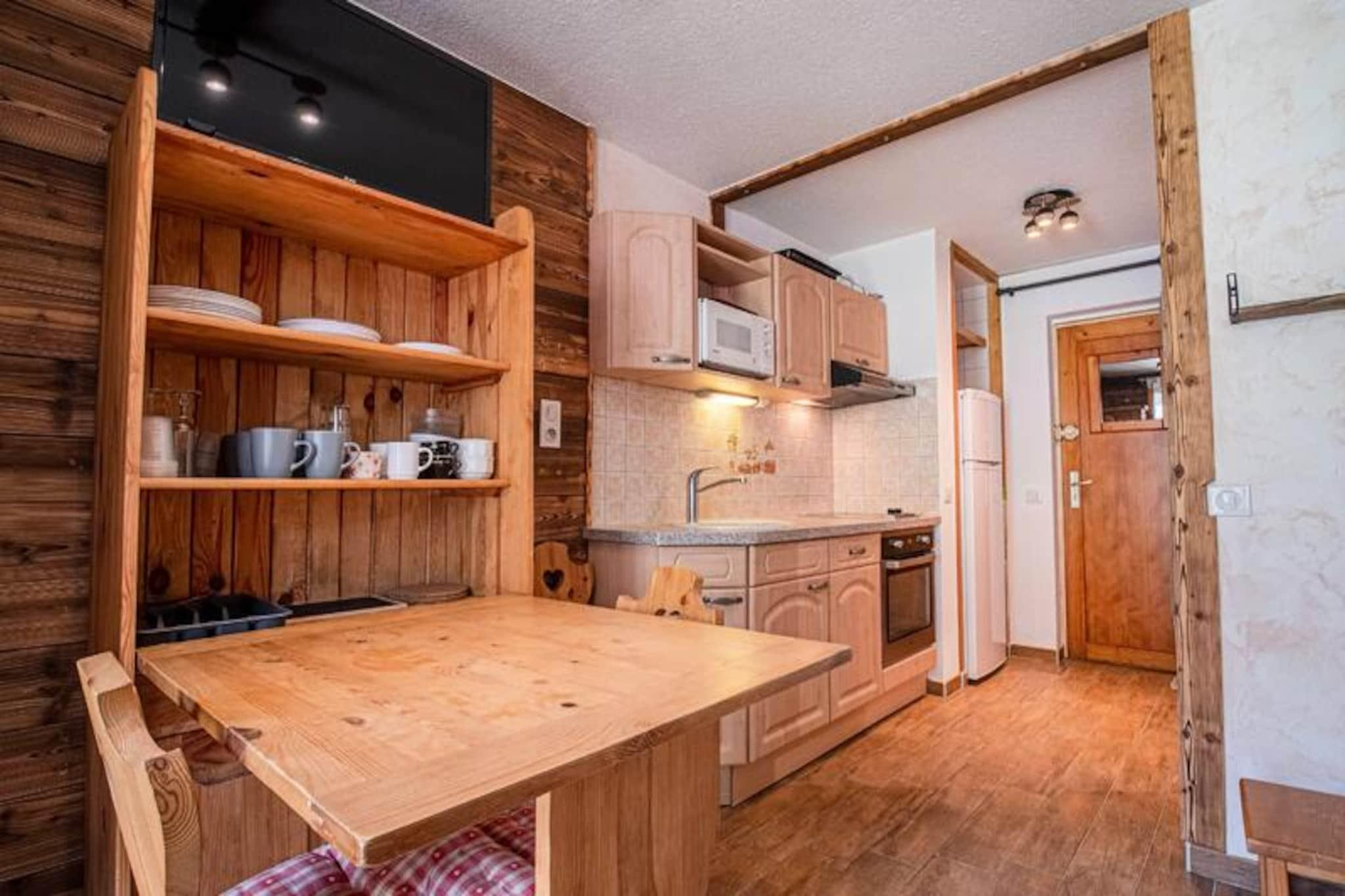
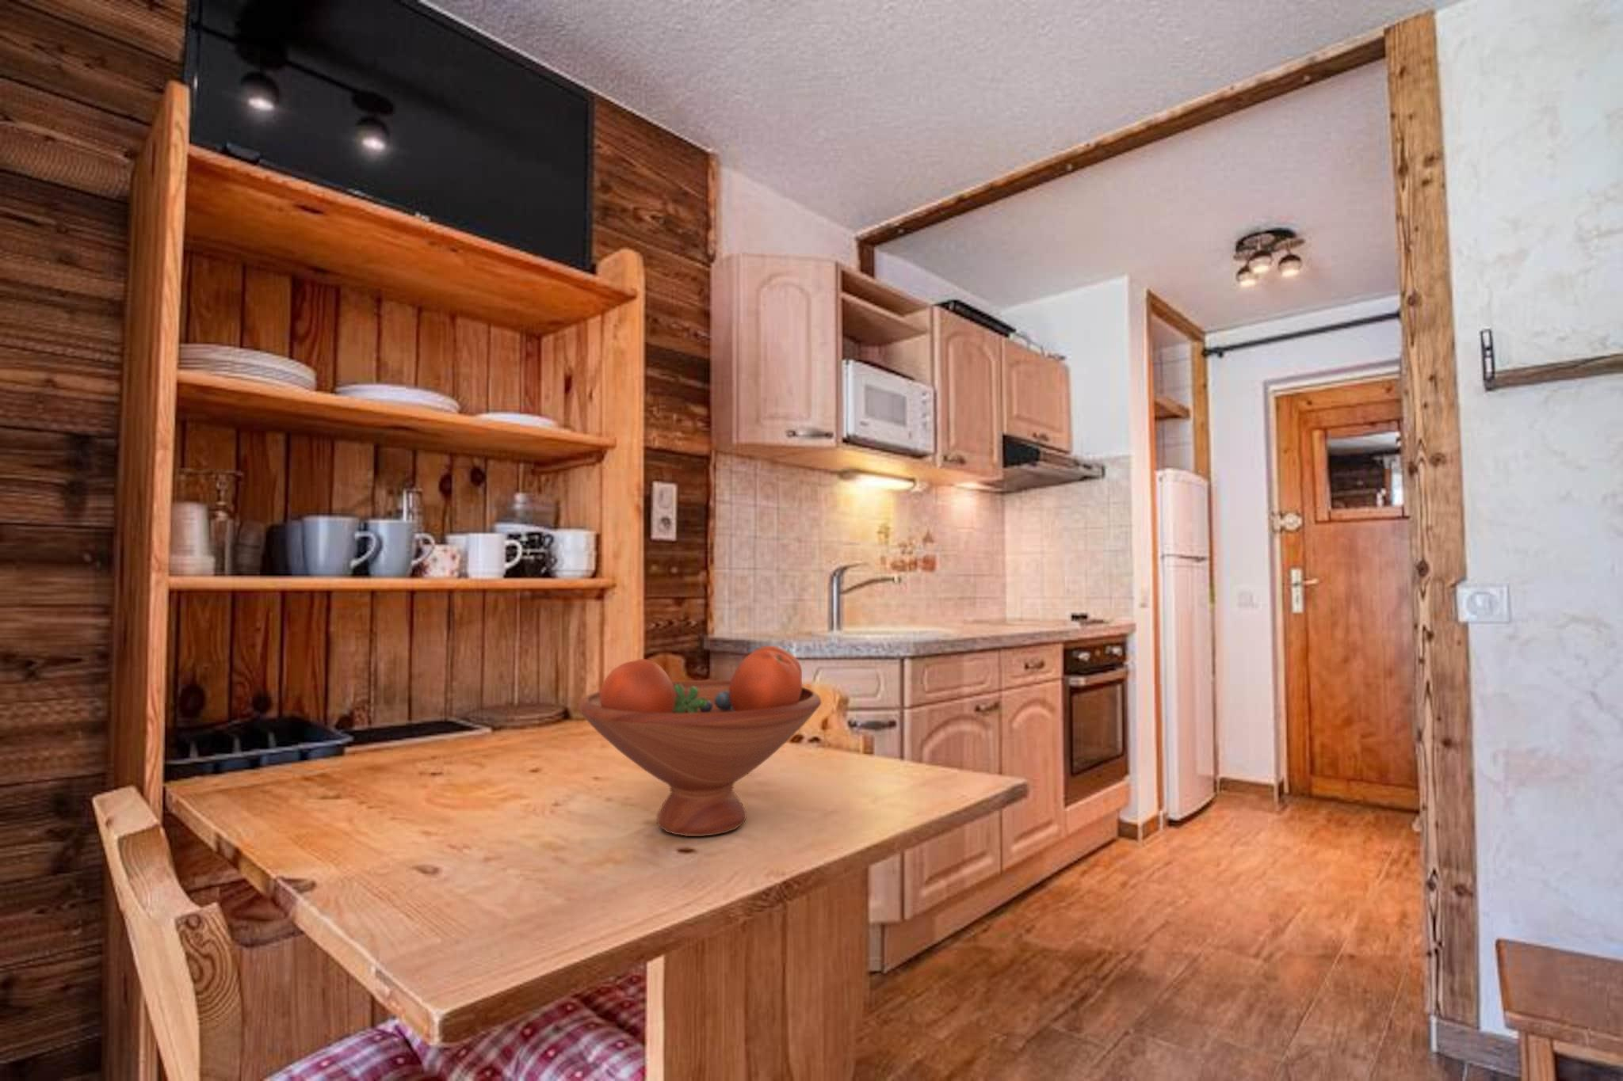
+ fruit bowl (701, 735)
